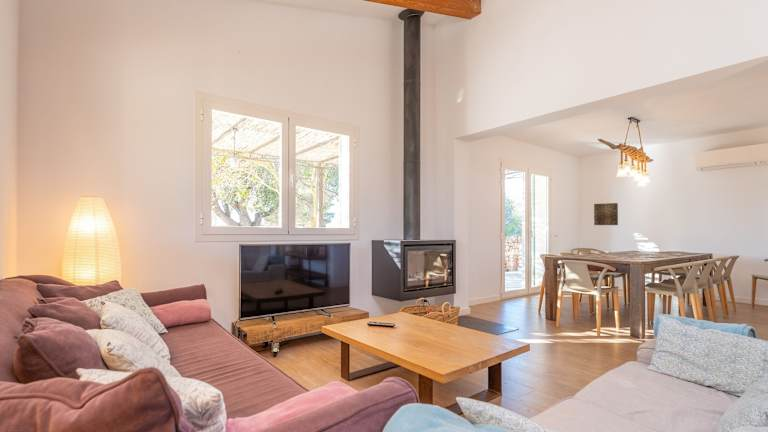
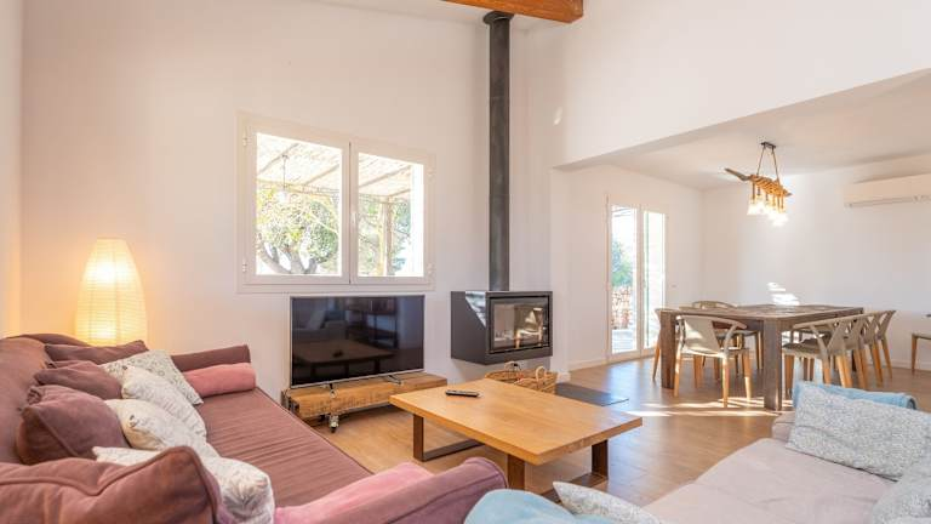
- wall art (605, 214)
